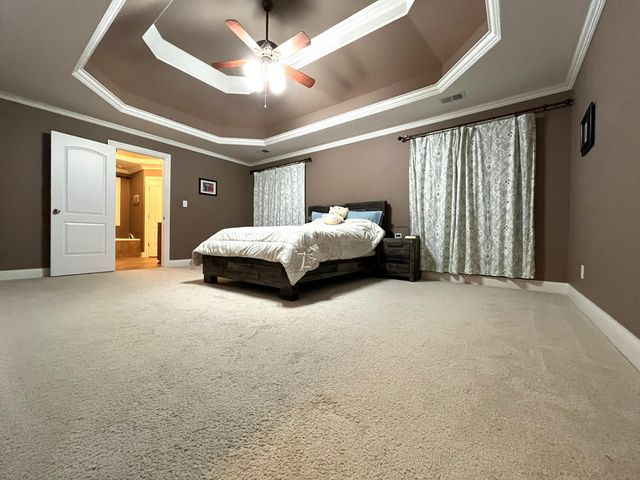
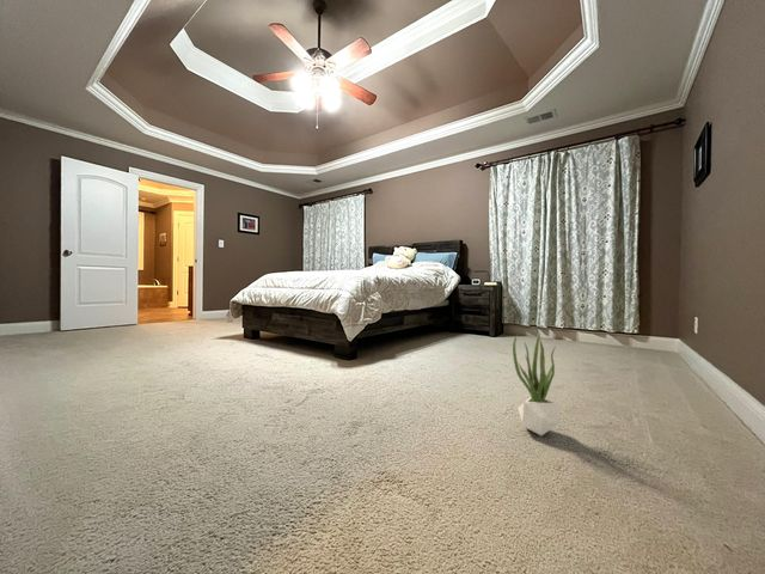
+ potted plant (534, 381)
